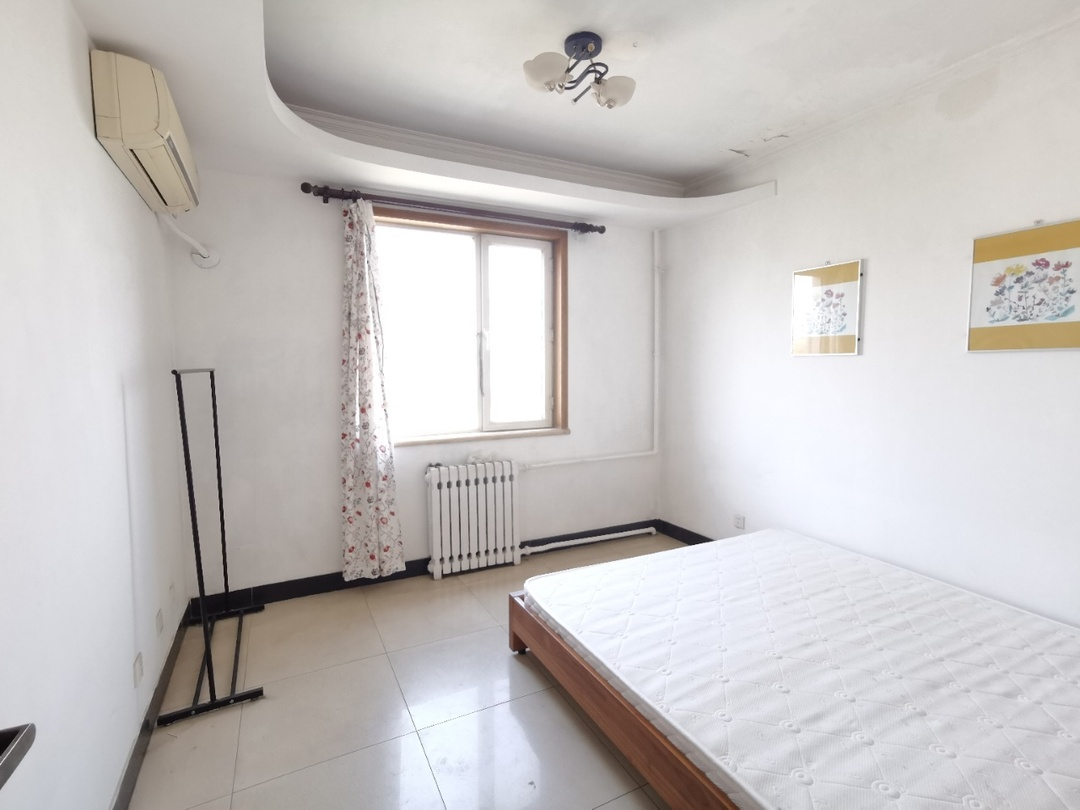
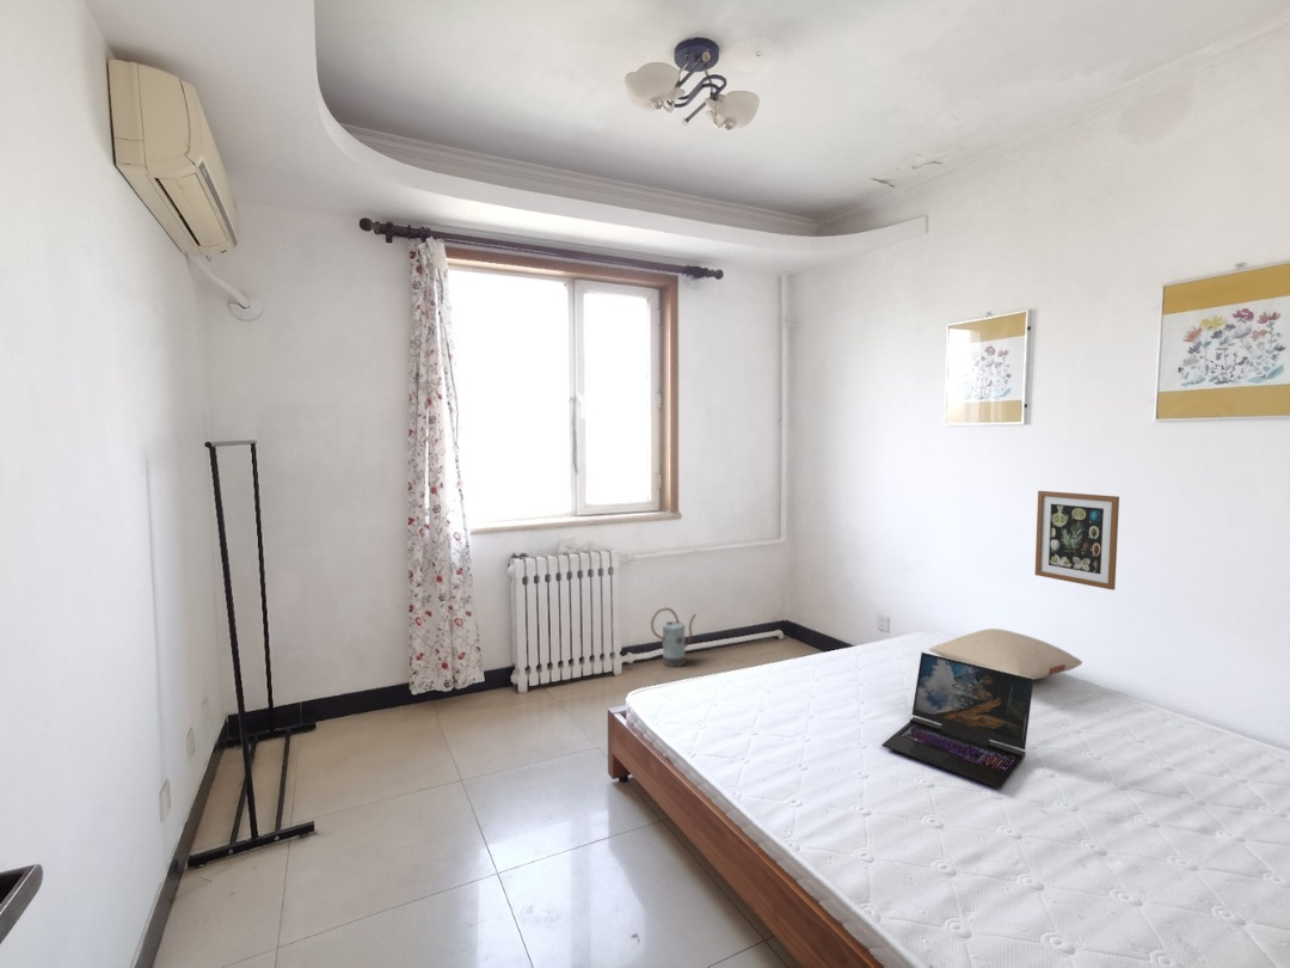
+ laptop (957, 713)
+ wall art (1074, 538)
+ pillow (1001, 655)
+ watering can (674, 635)
